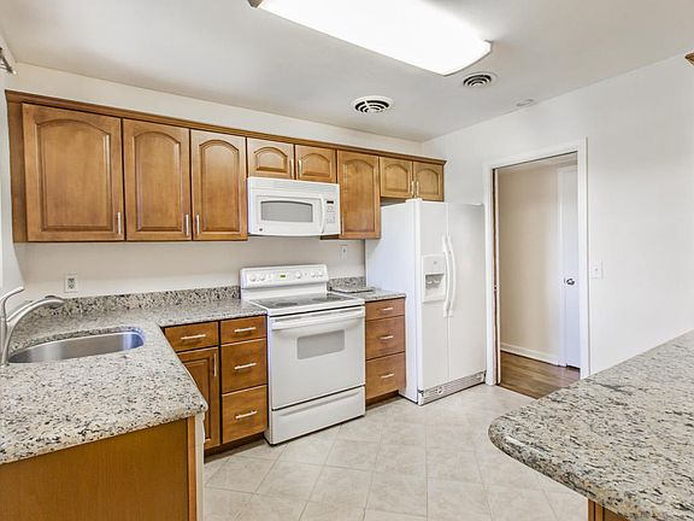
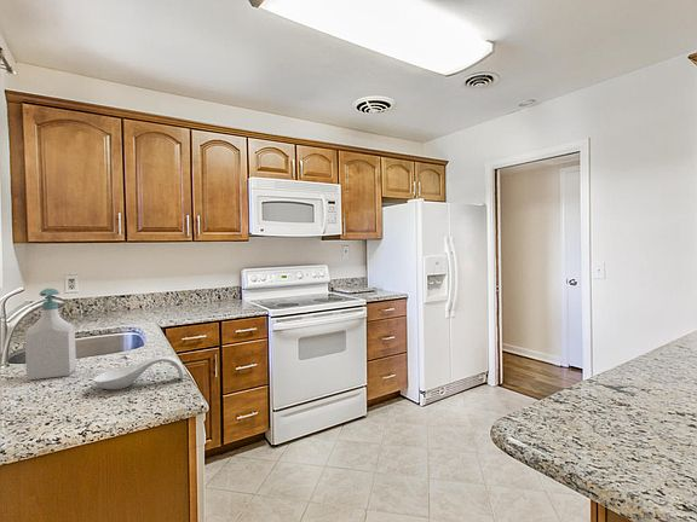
+ spoon rest (140, 371)
+ soap bottle (50, 331)
